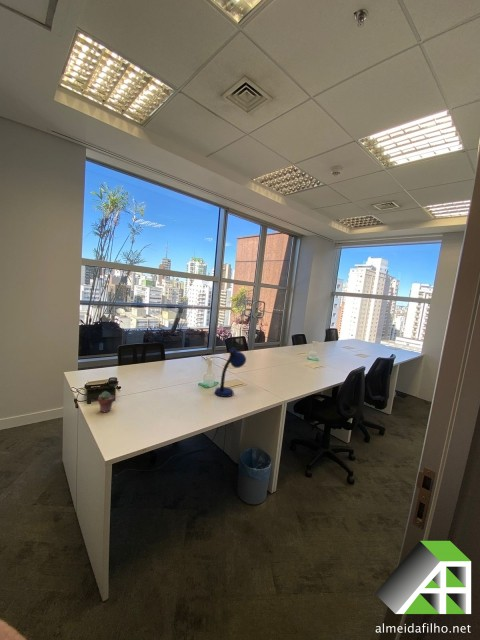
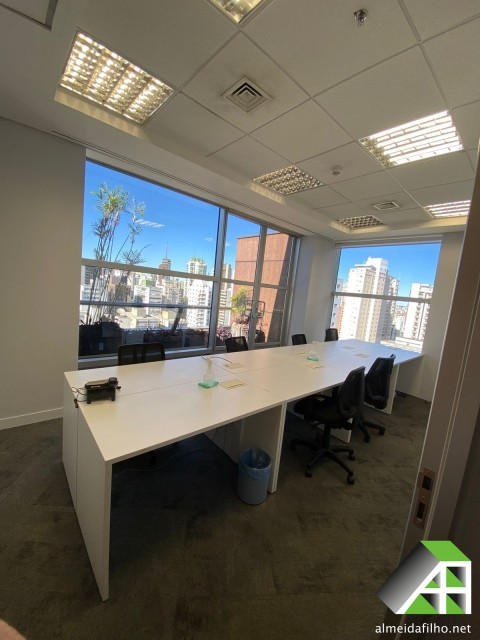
- potted succulent (106, 401)
- desk lamp (233, 366)
